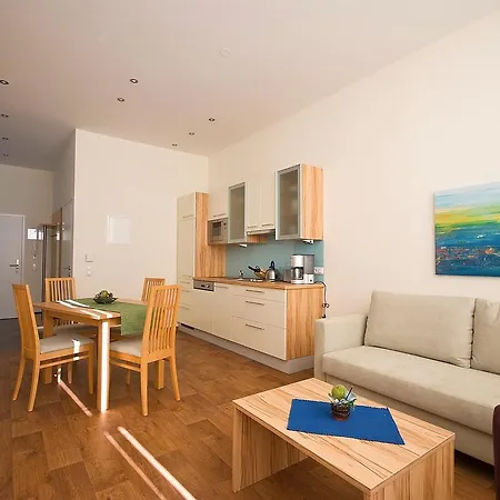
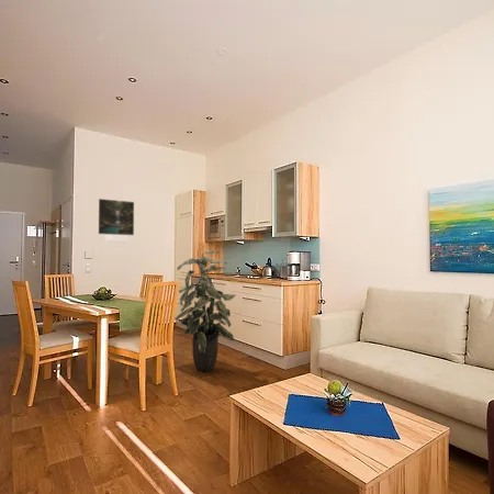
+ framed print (116, 217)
+ indoor plant (206, 311)
